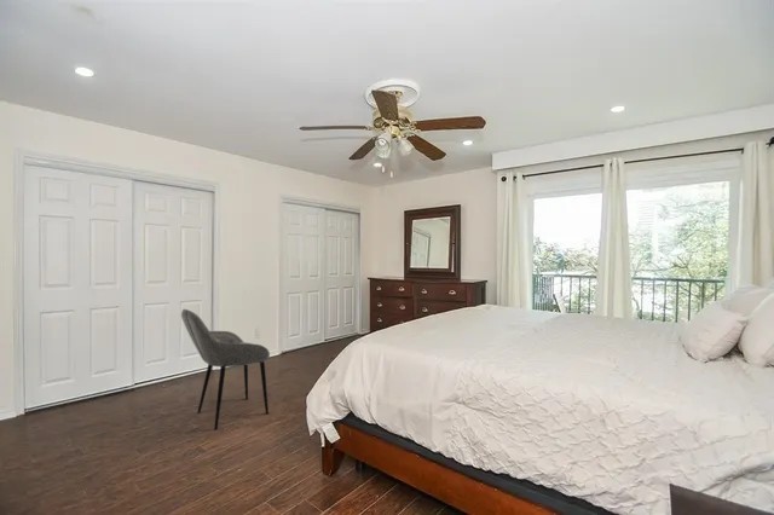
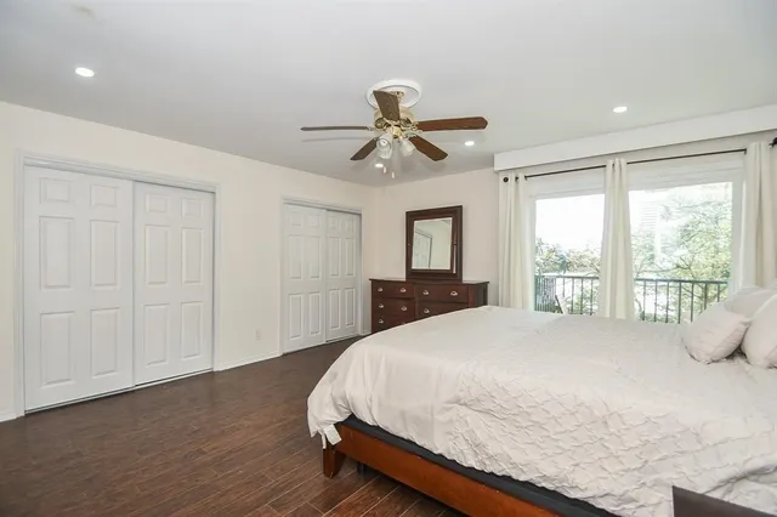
- armchair (225, 360)
